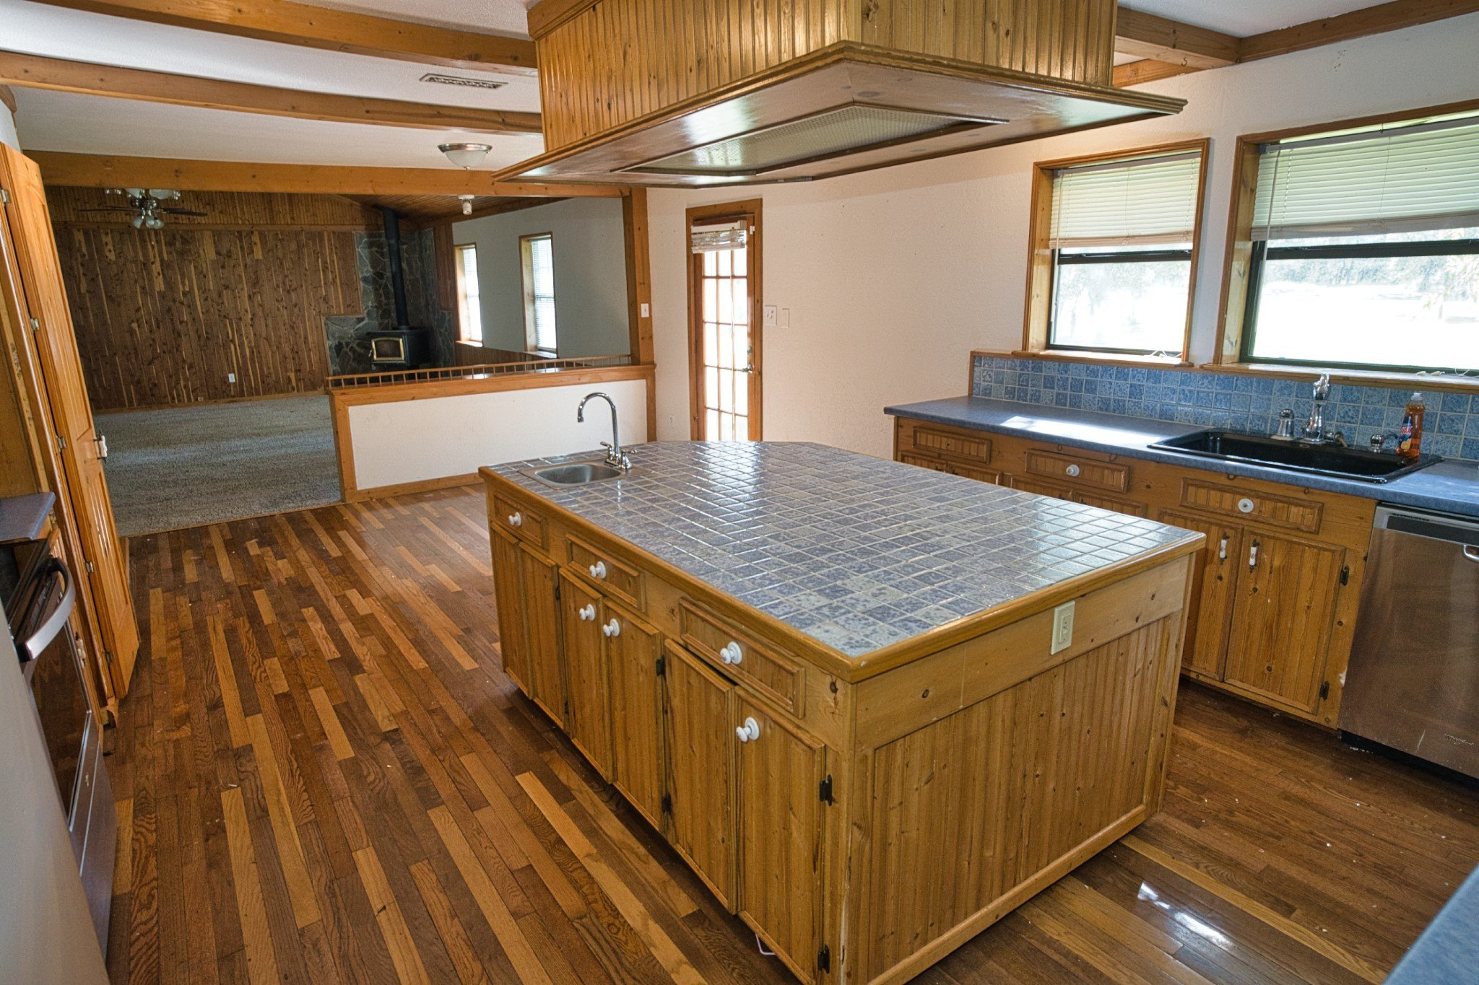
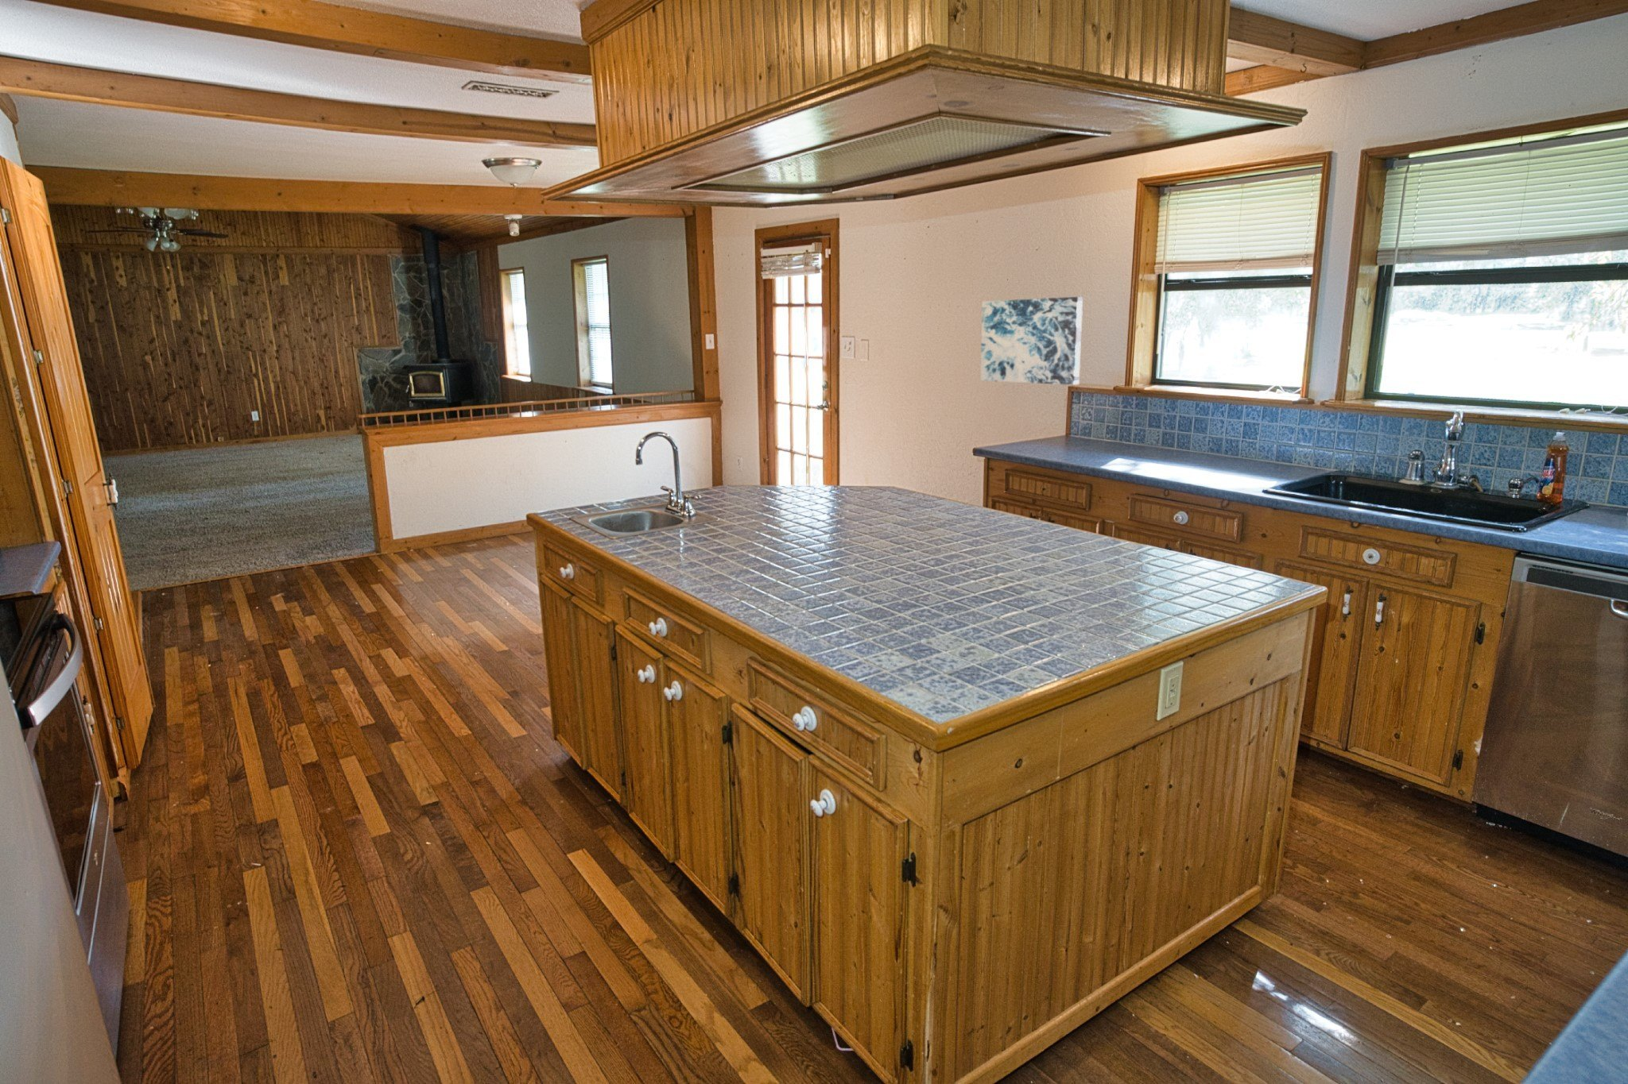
+ wall art (1029, 341)
